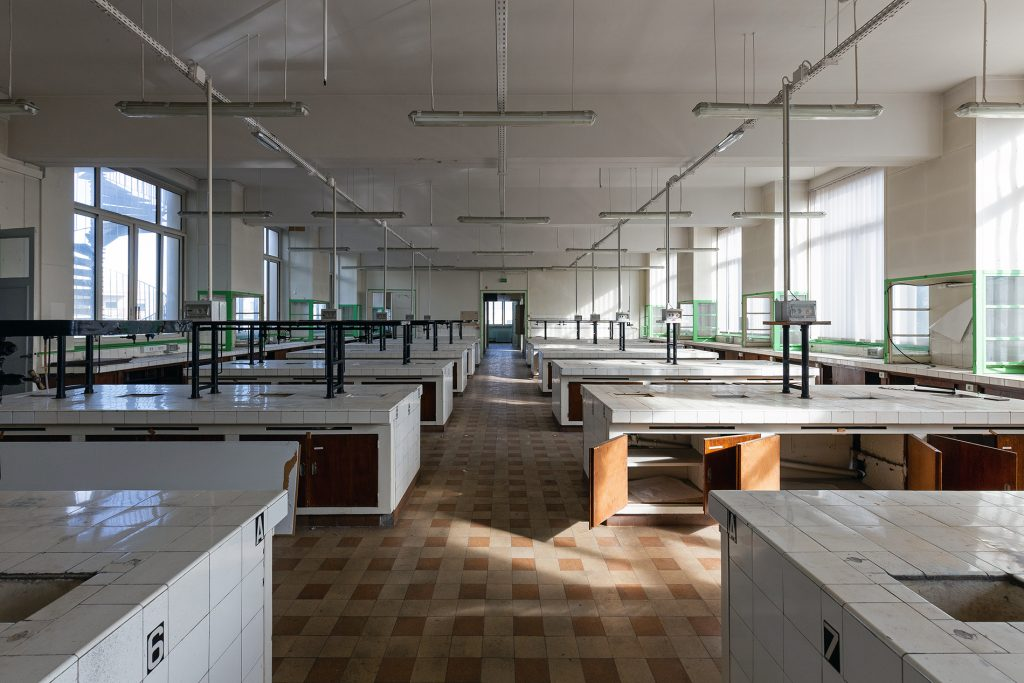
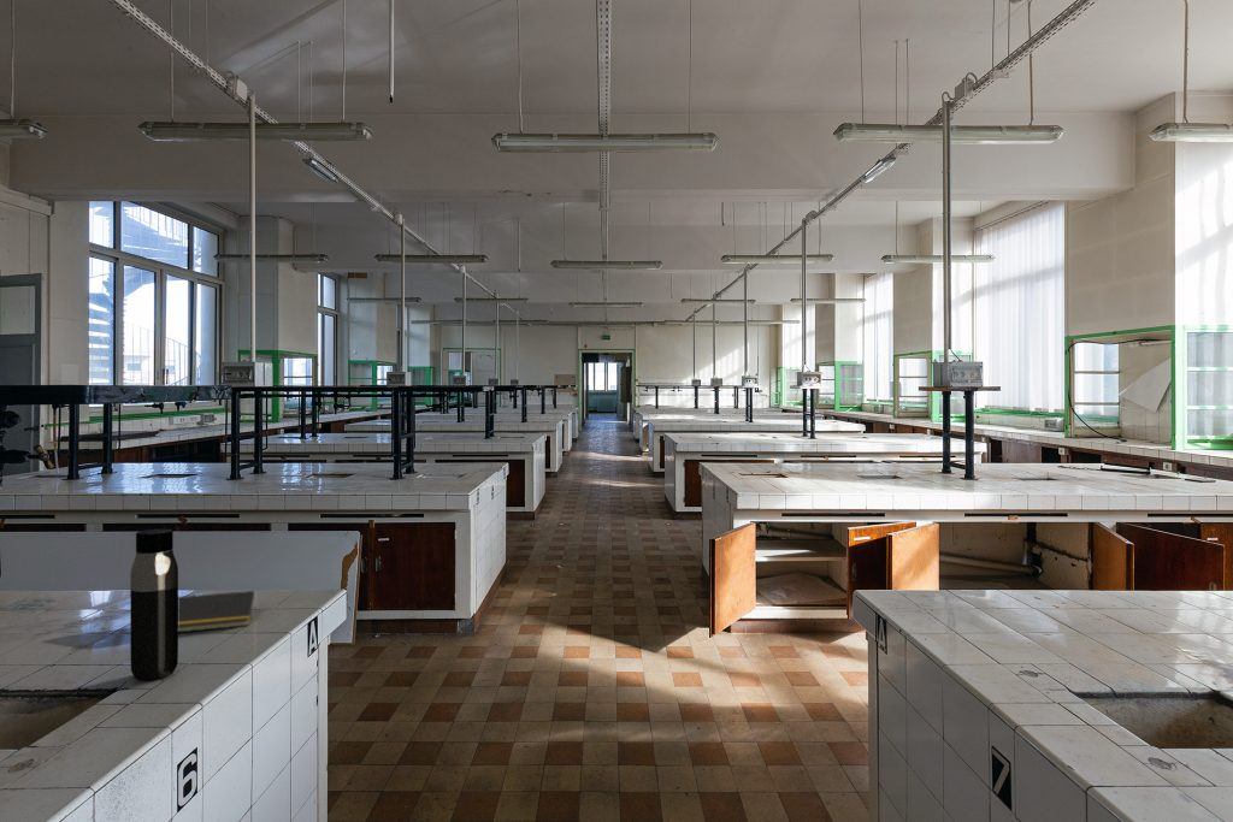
+ water bottle (154, 603)
+ notepad (197, 611)
